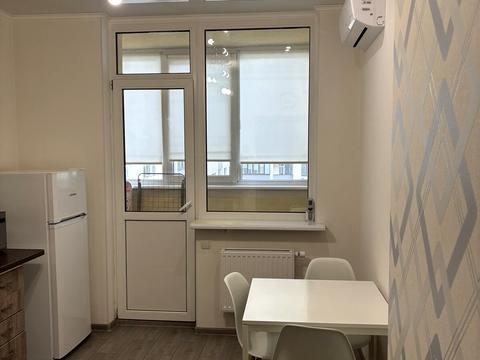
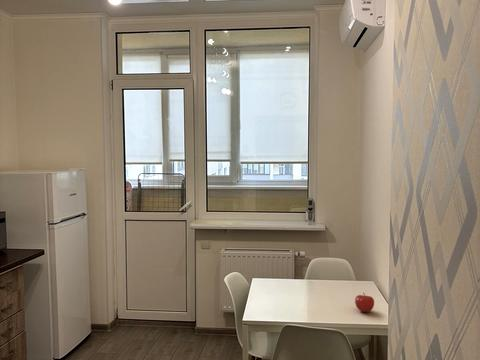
+ fruit (364, 302)
